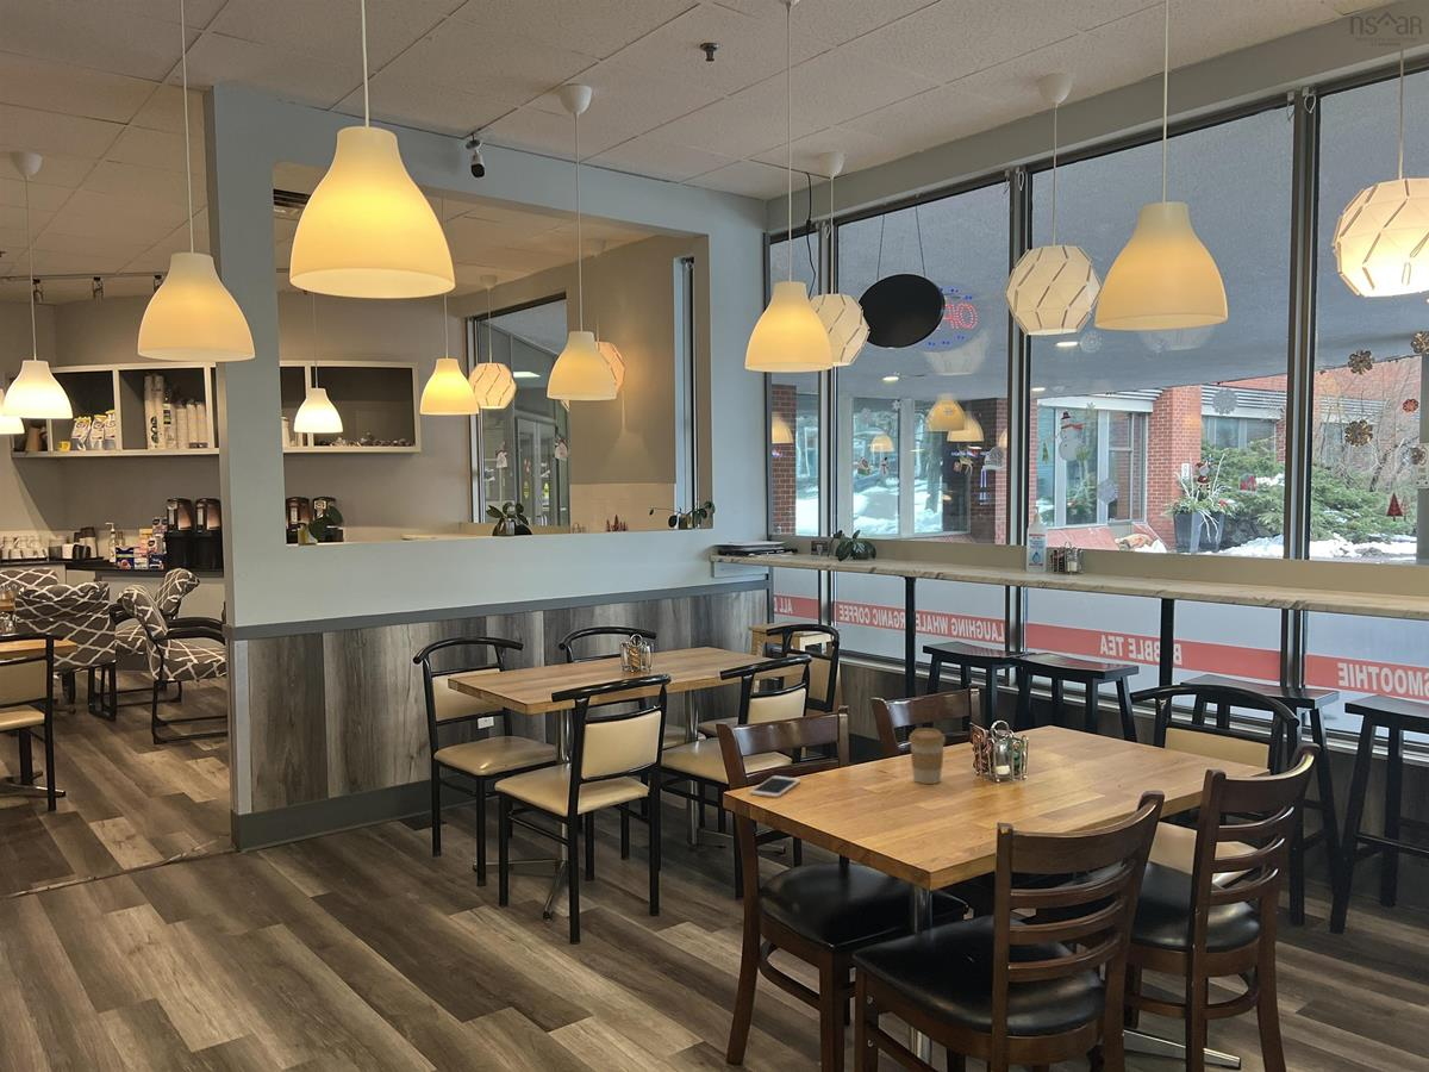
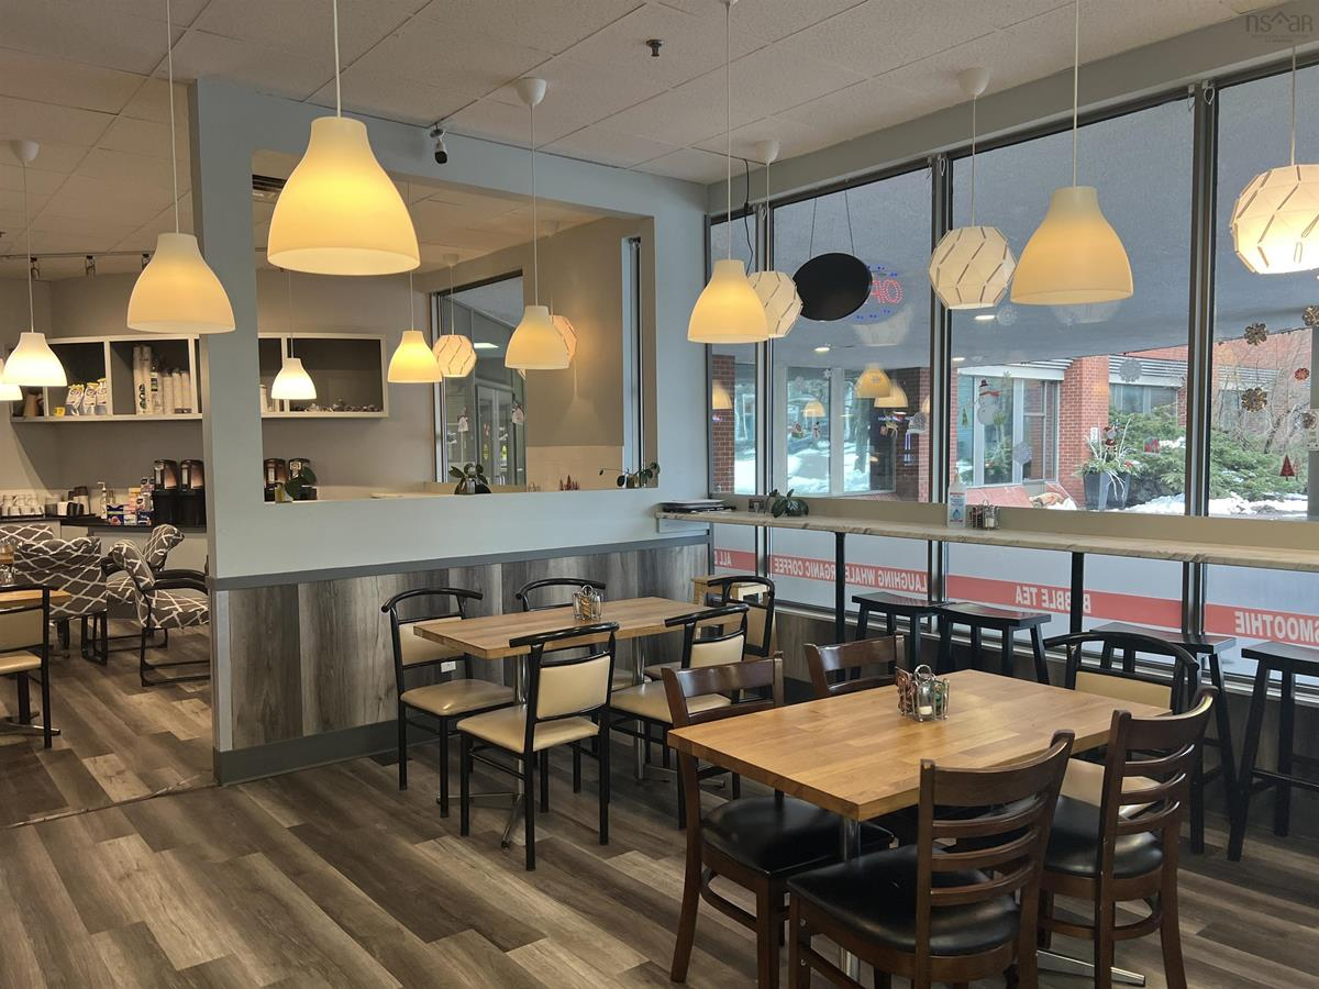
- coffee cup (926, 755)
- cell phone (775, 786)
